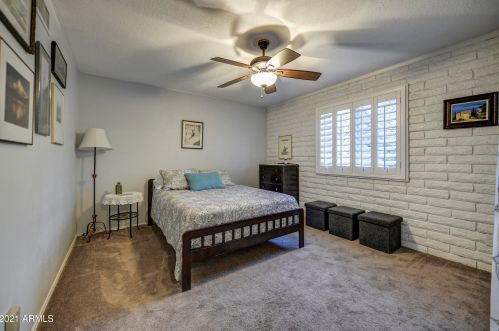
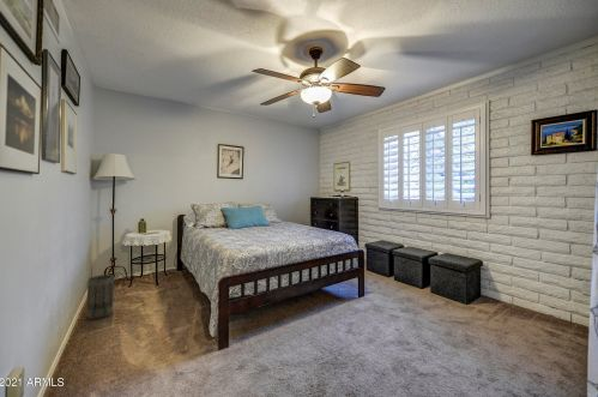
+ basket (101, 295)
